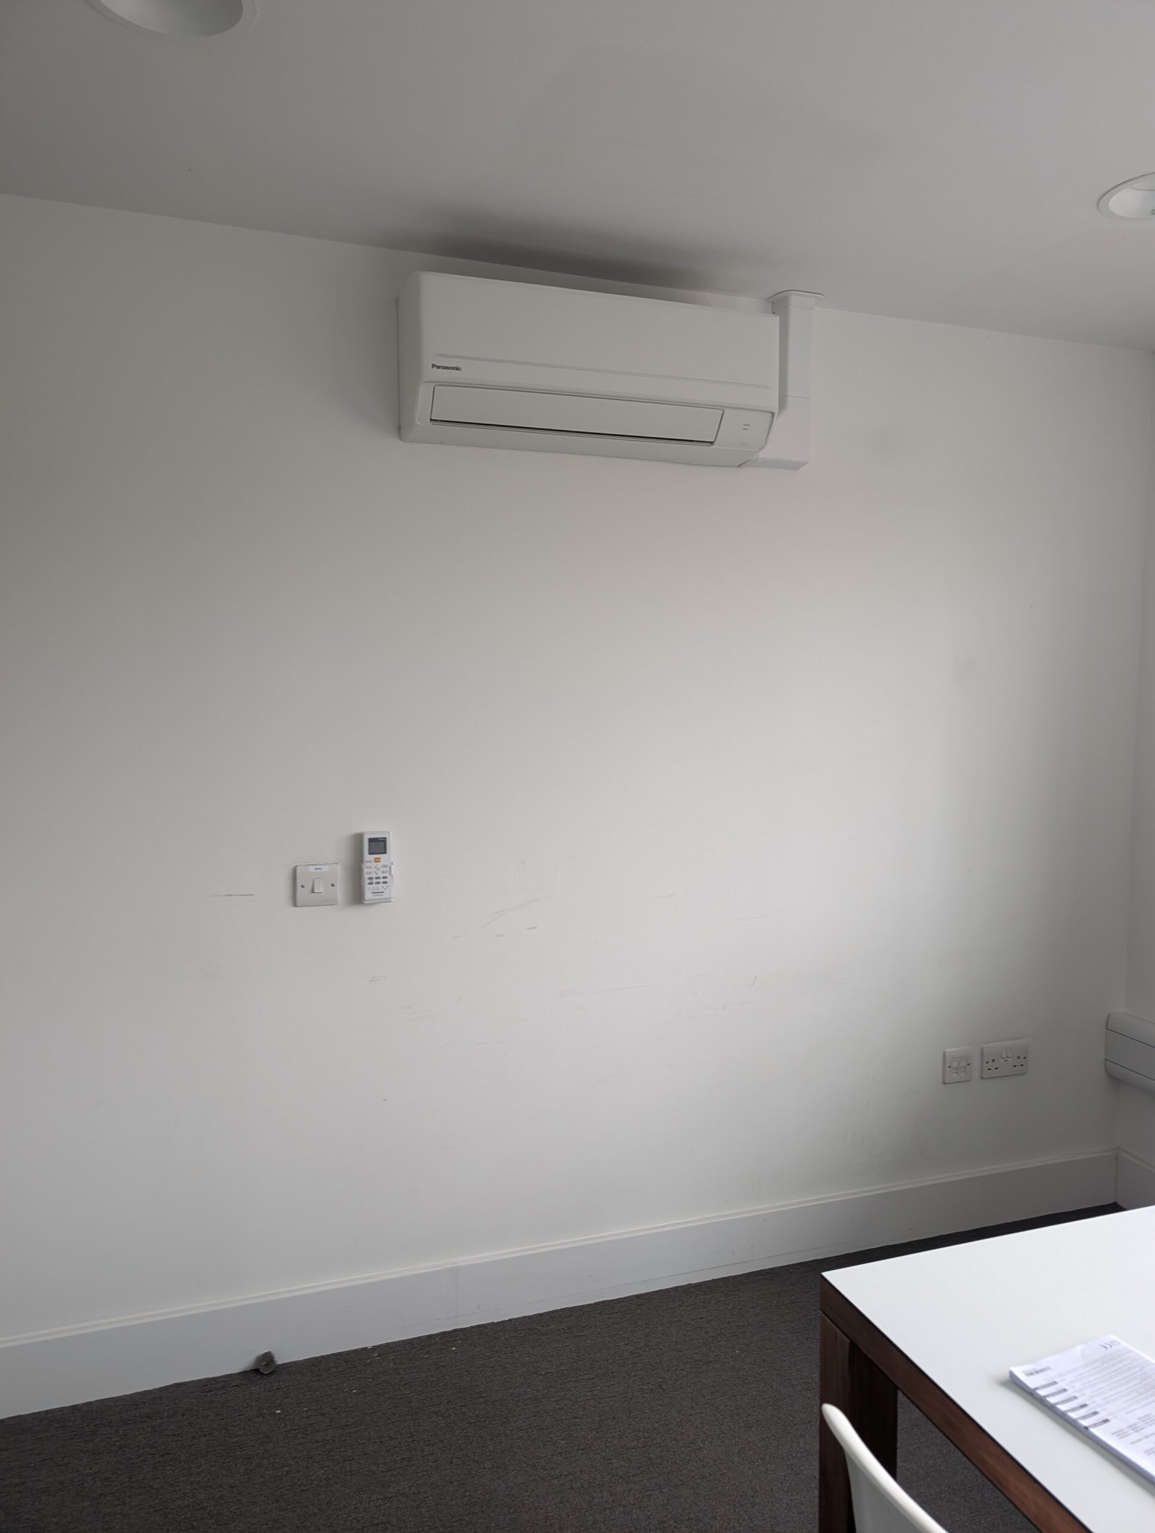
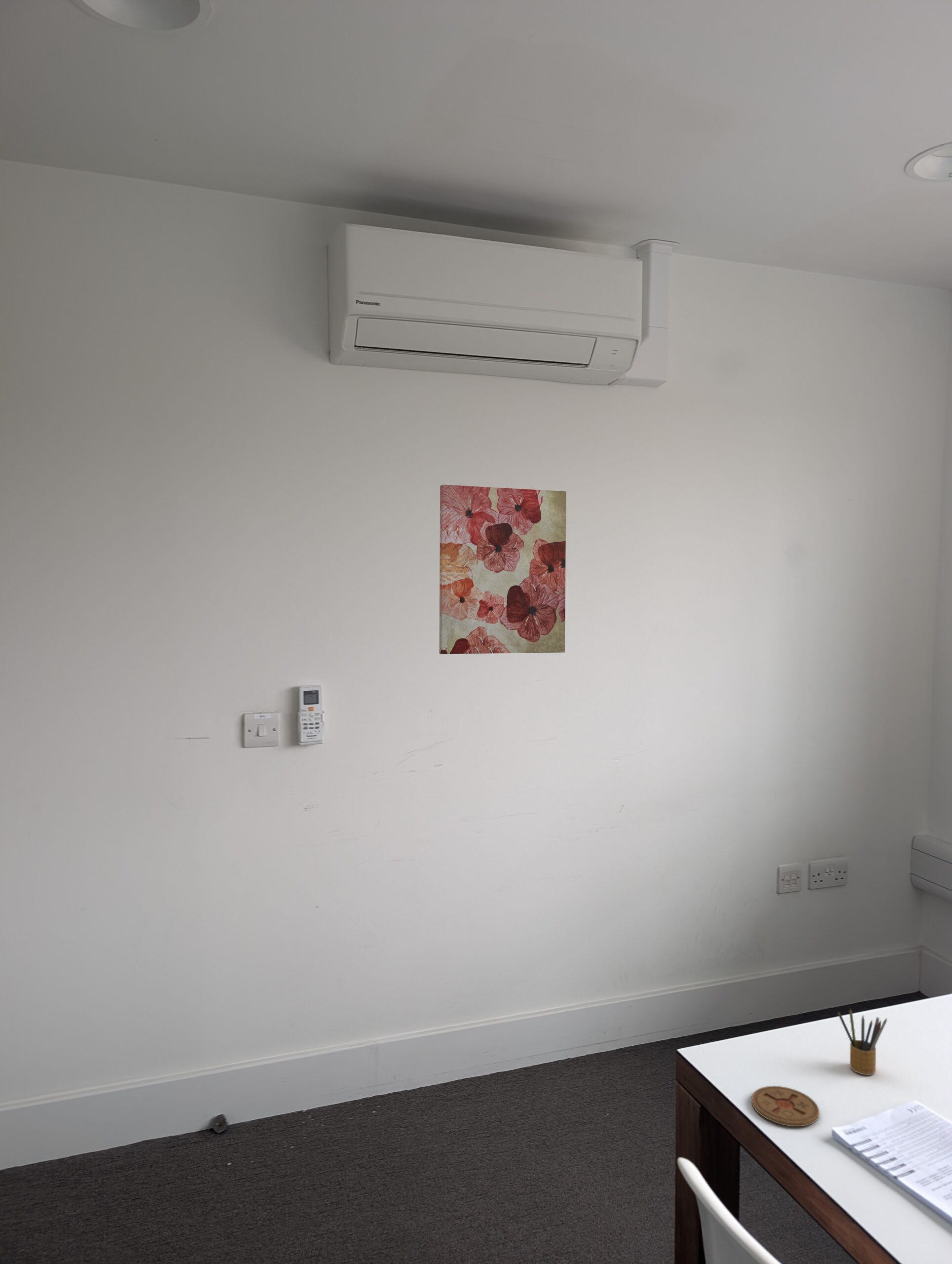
+ pencil box (861, 1040)
+ wall art (504, 571)
+ coaster (785, 1106)
